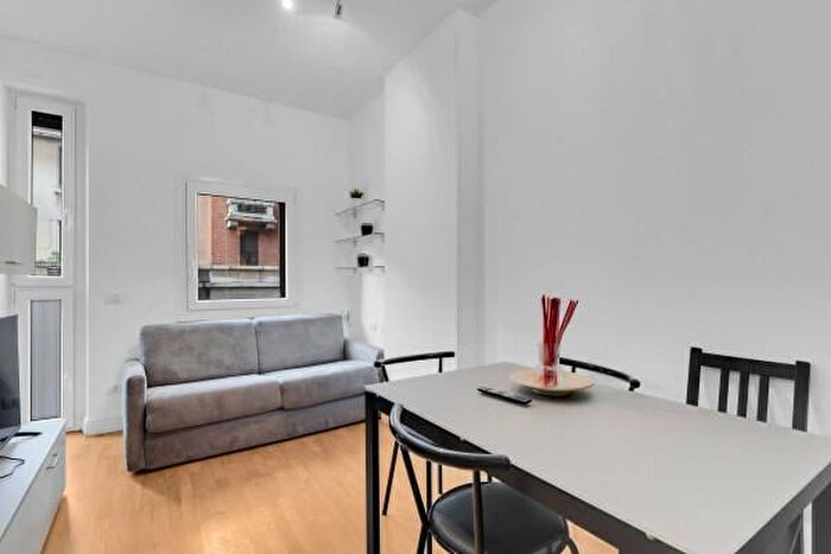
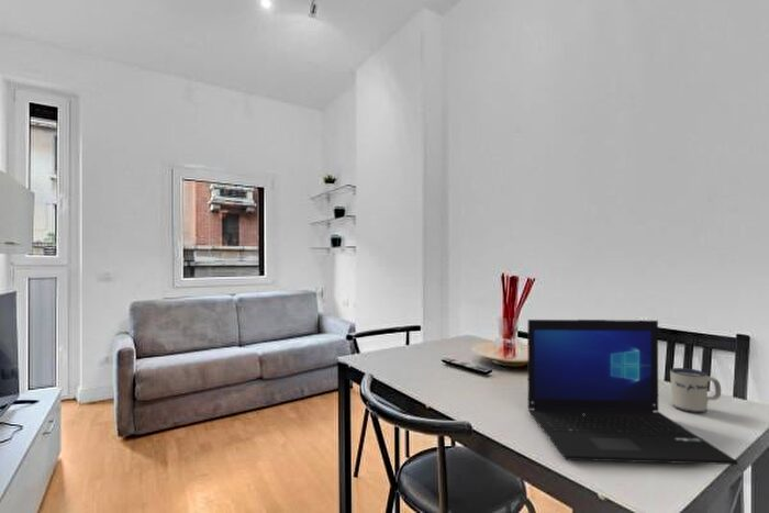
+ laptop (616, 381)
+ mug (695, 390)
